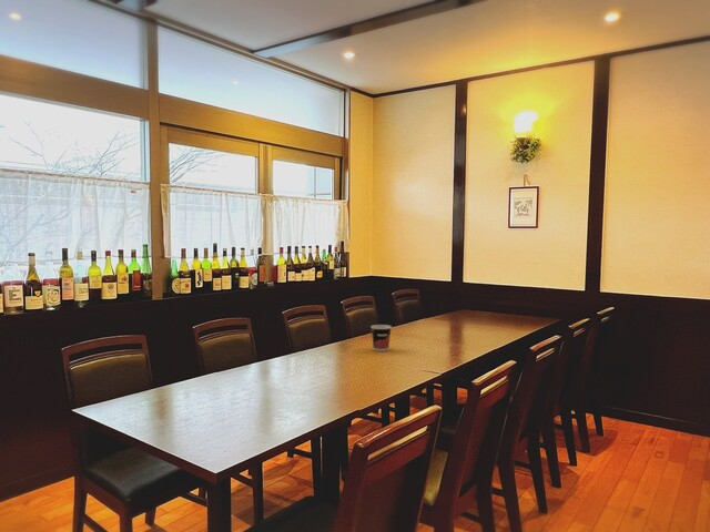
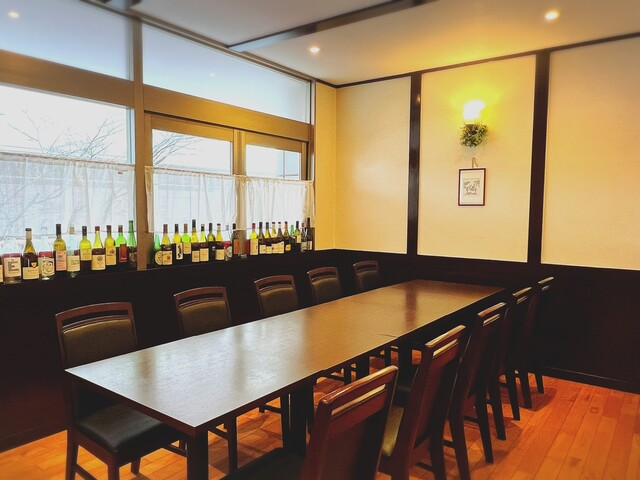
- cup (381, 337)
